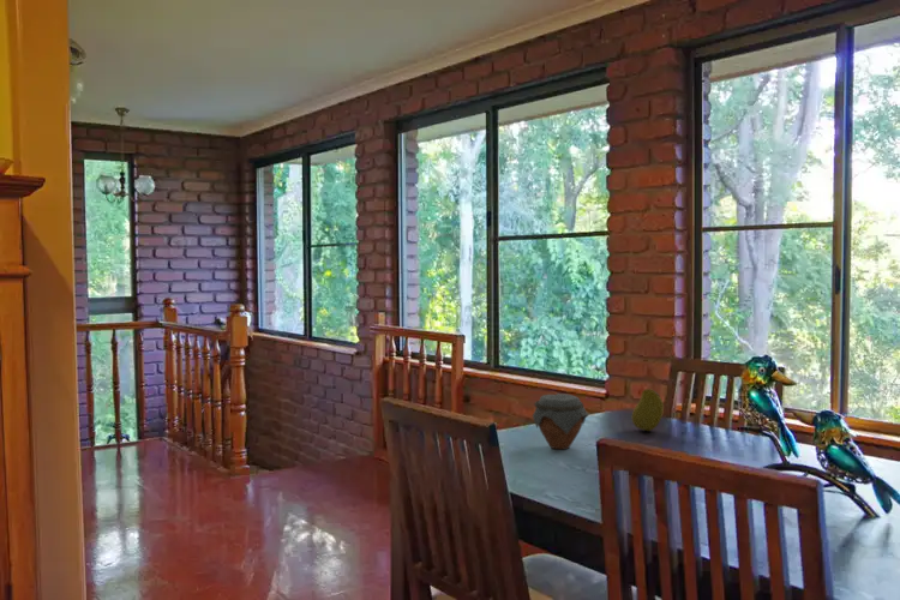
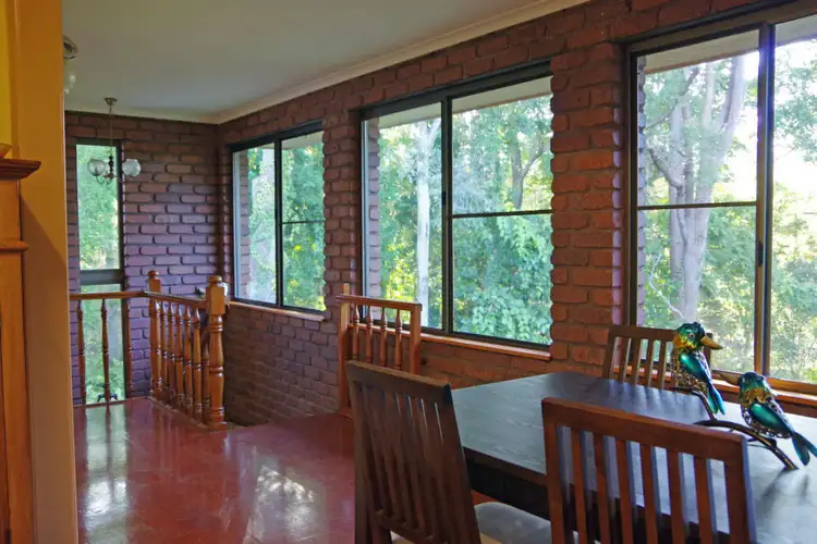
- jar (559, 421)
- fruit (647, 409)
